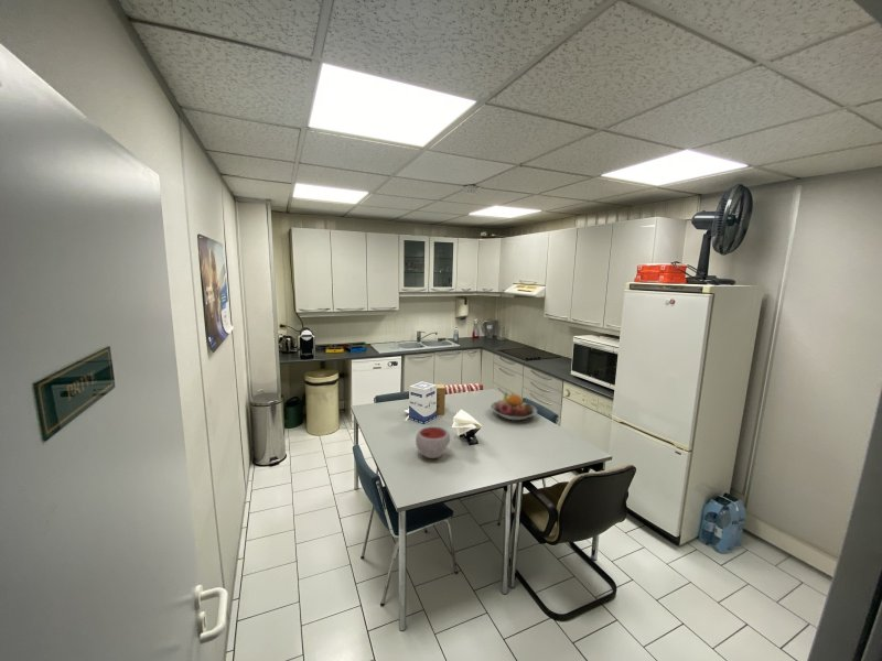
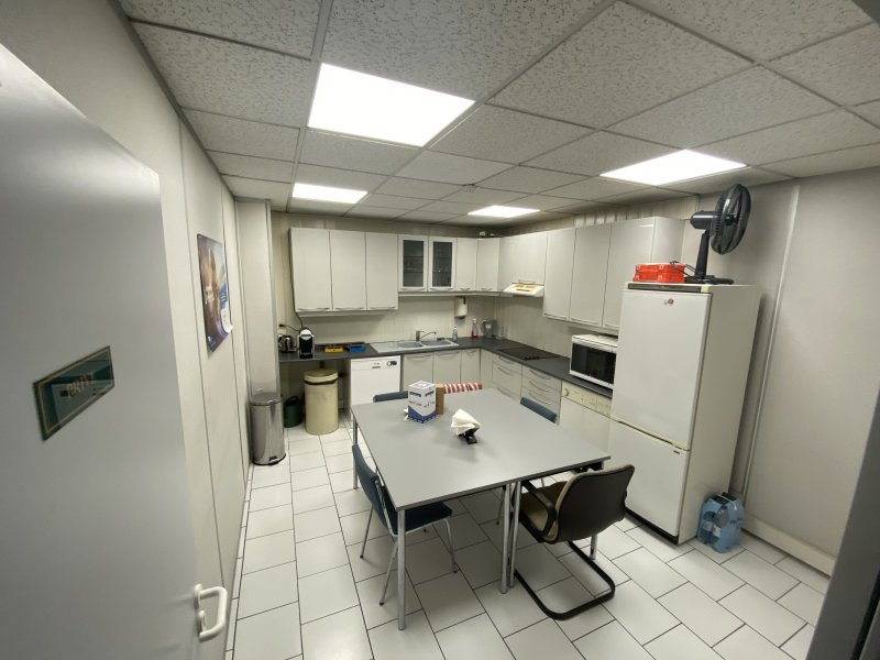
- fruit bowl (513, 407)
- bowl (432, 443)
